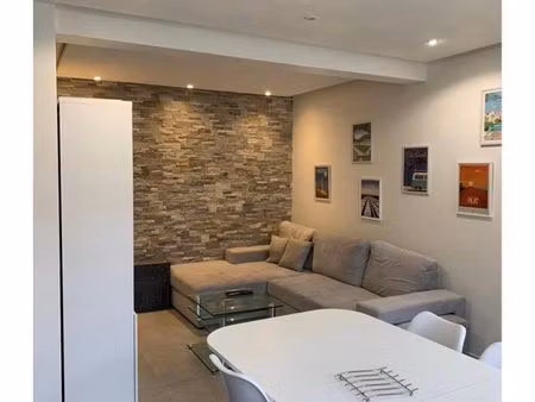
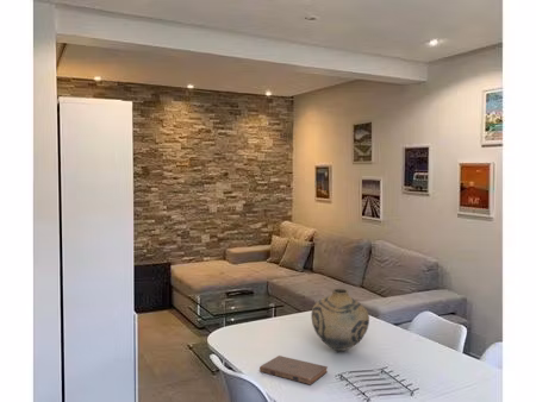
+ vase (339, 320)
+ book (293, 369)
